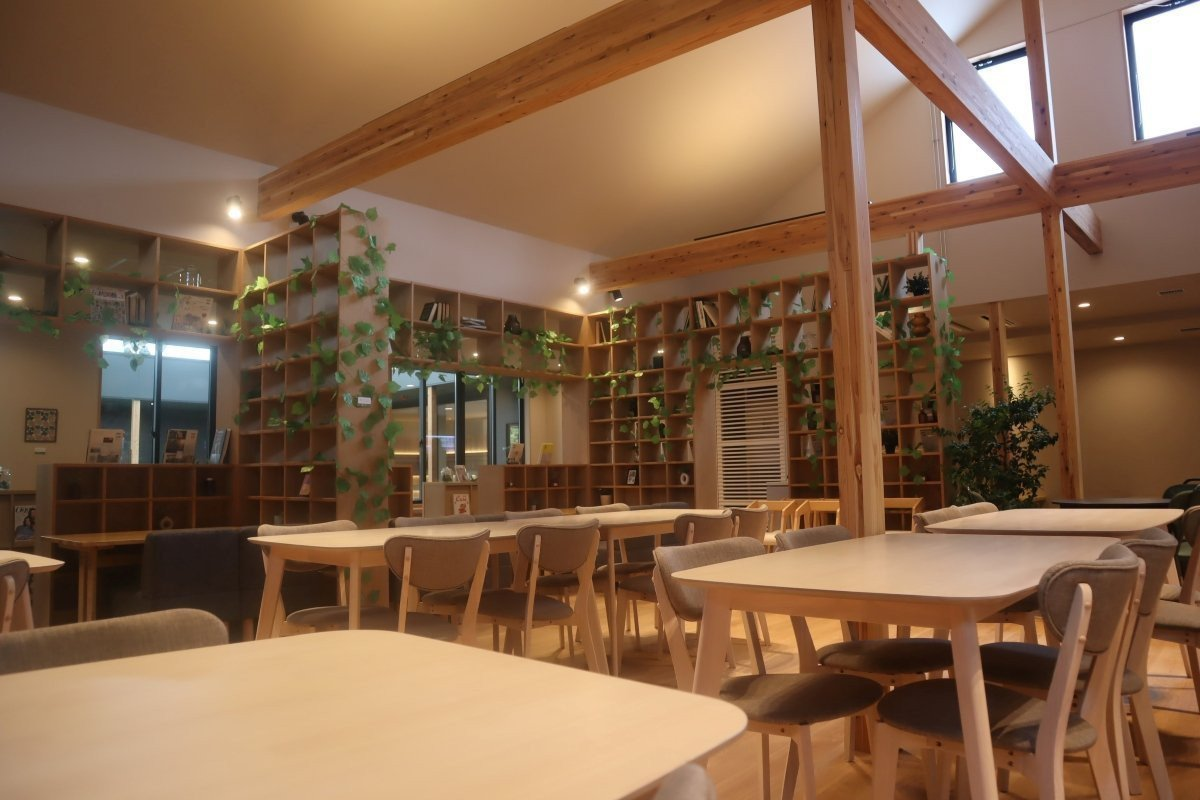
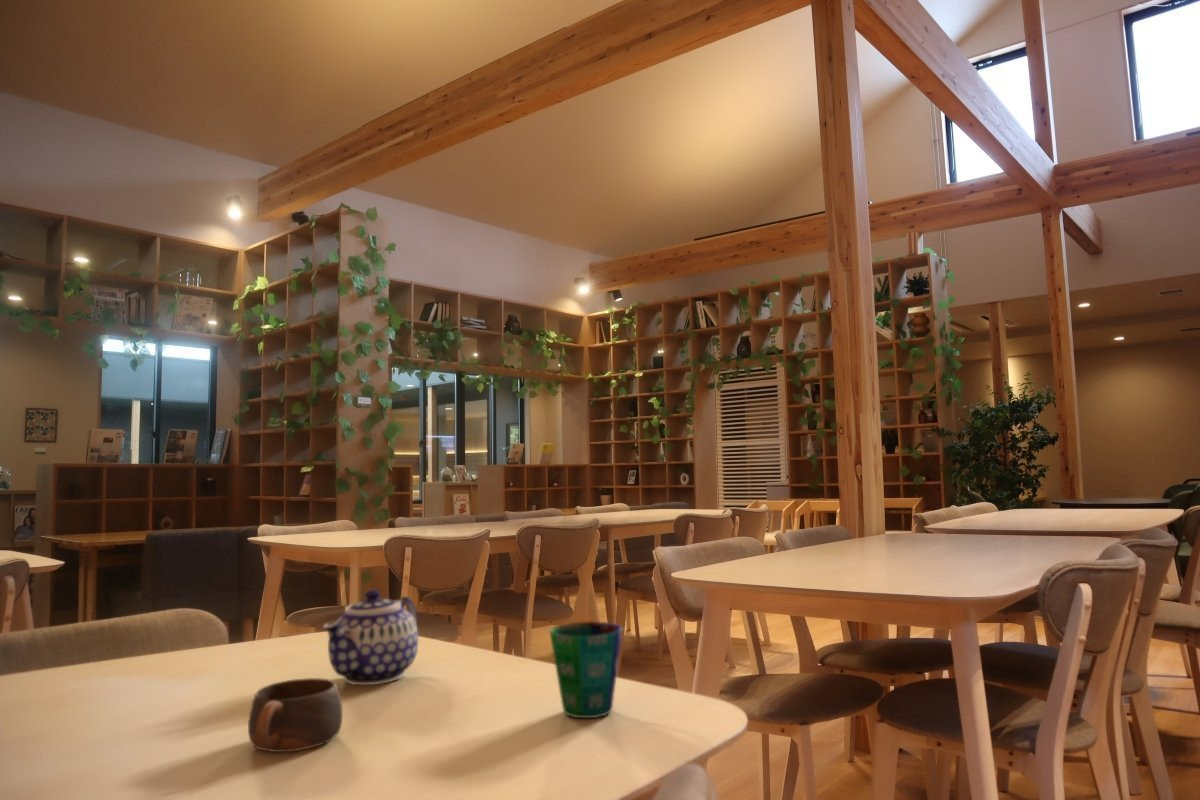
+ cup (591, 667)
+ cup (286, 717)
+ teapot (373, 633)
